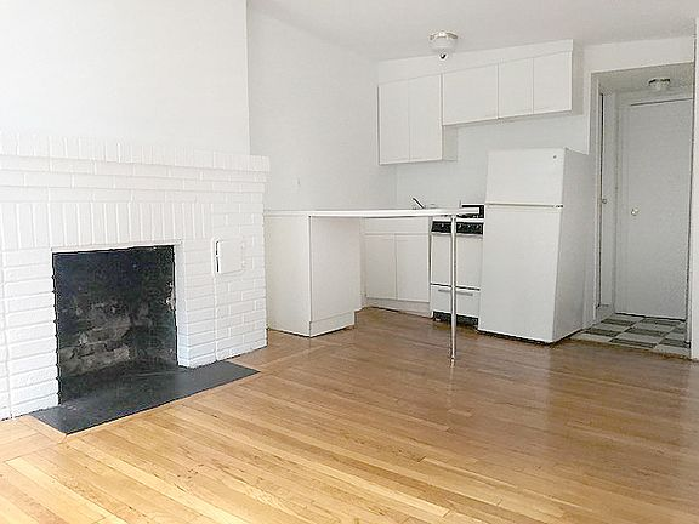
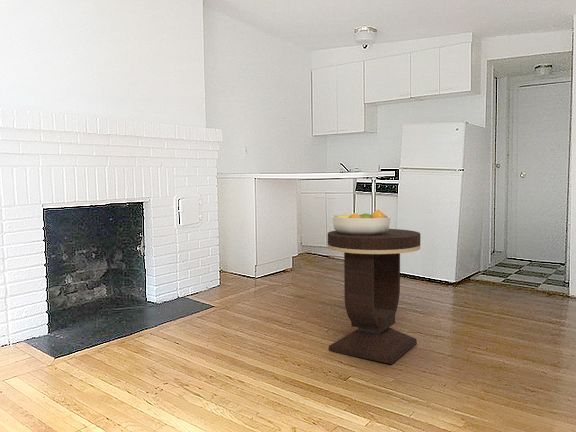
+ fruit bowl (360, 220)
+ side table (373, 290)
